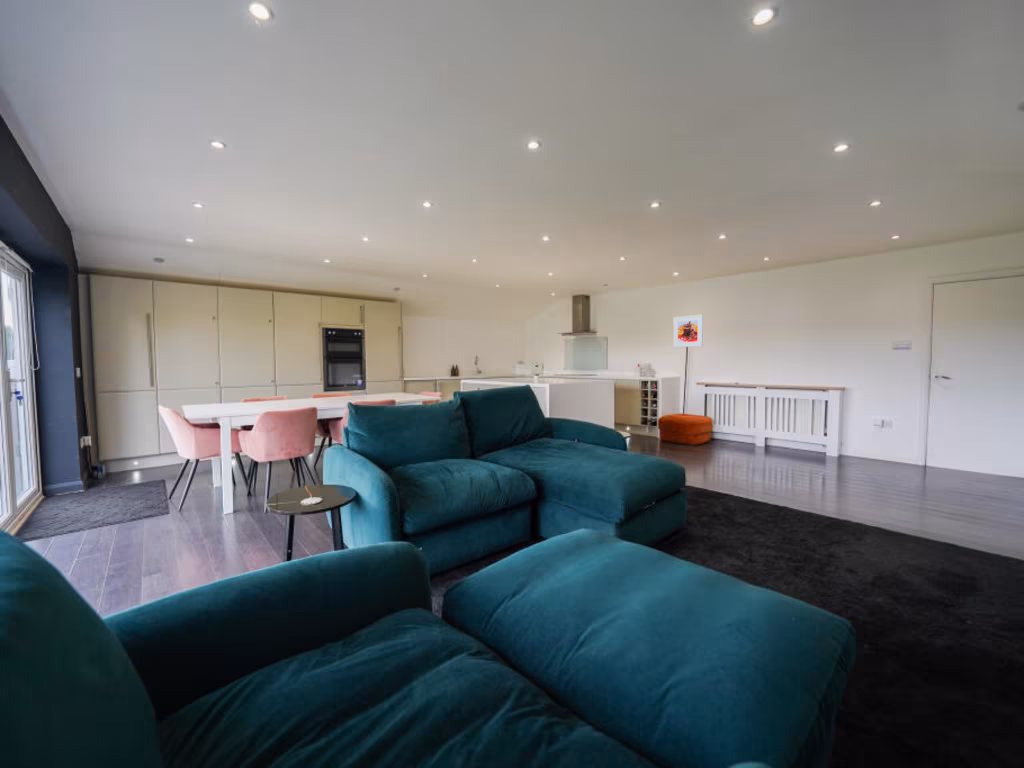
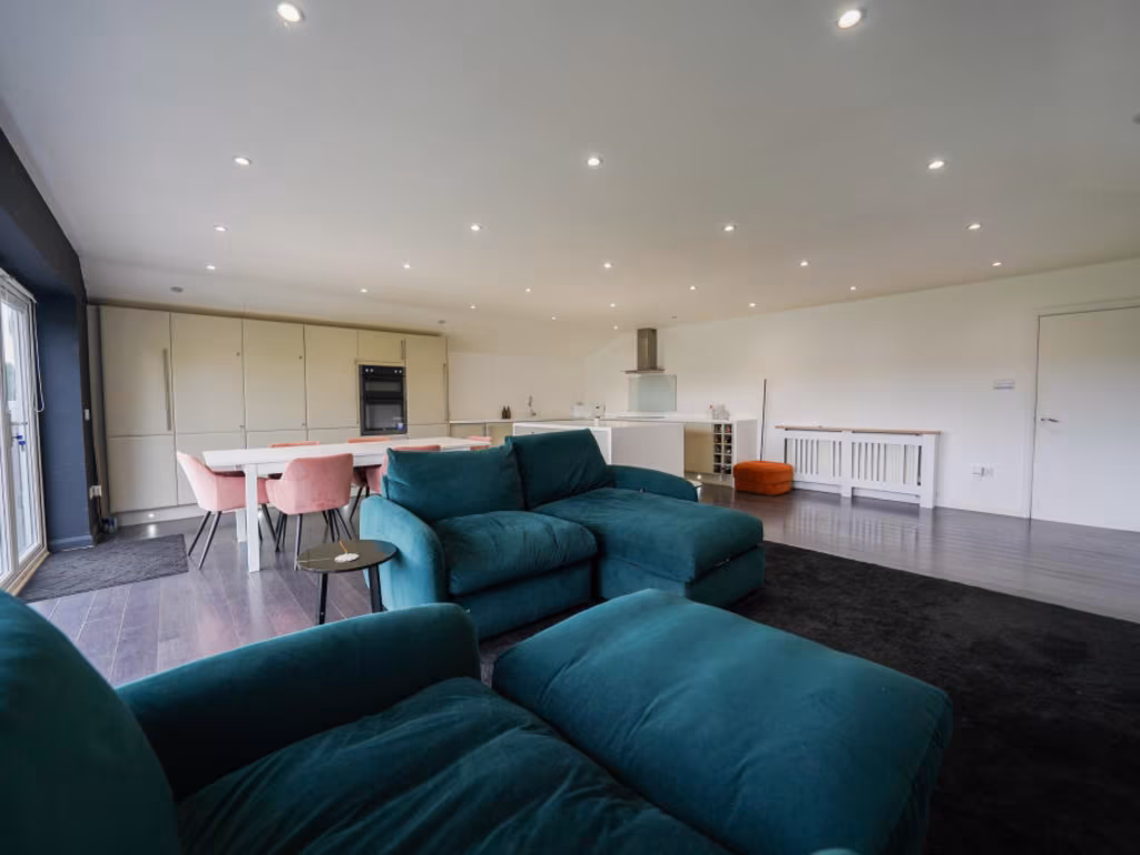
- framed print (687, 331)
